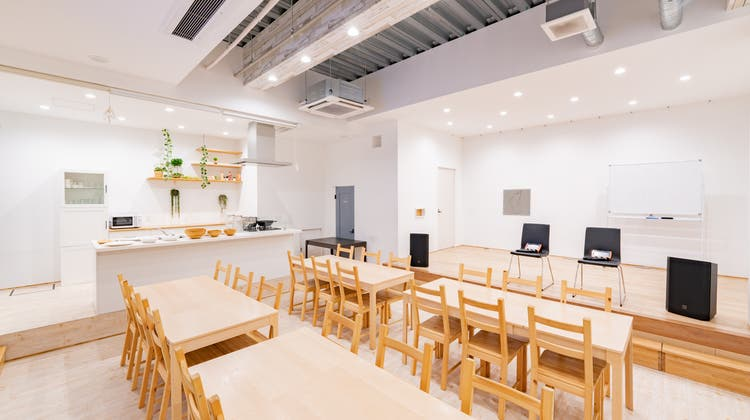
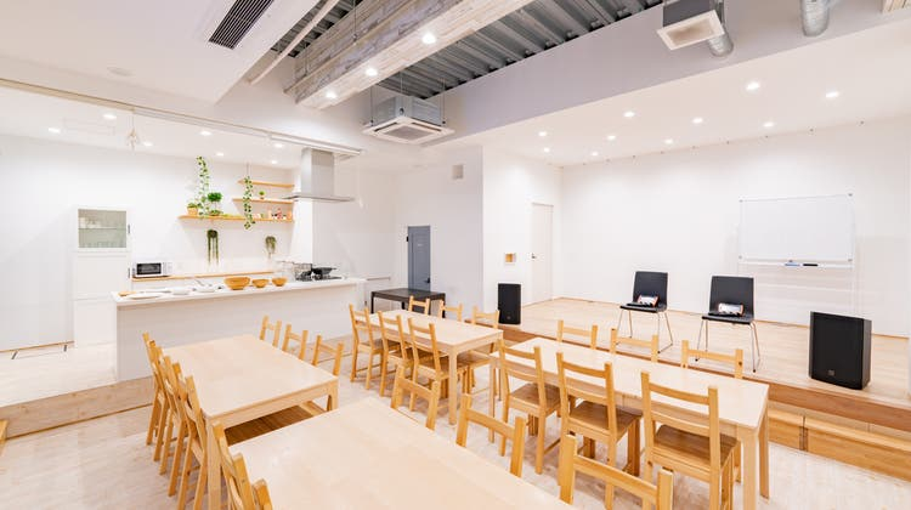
- wall art (516, 202)
